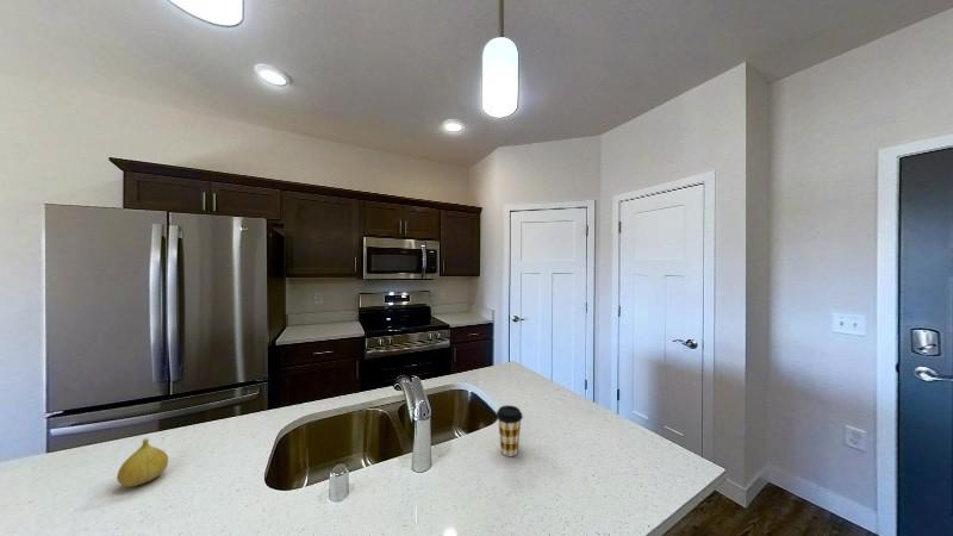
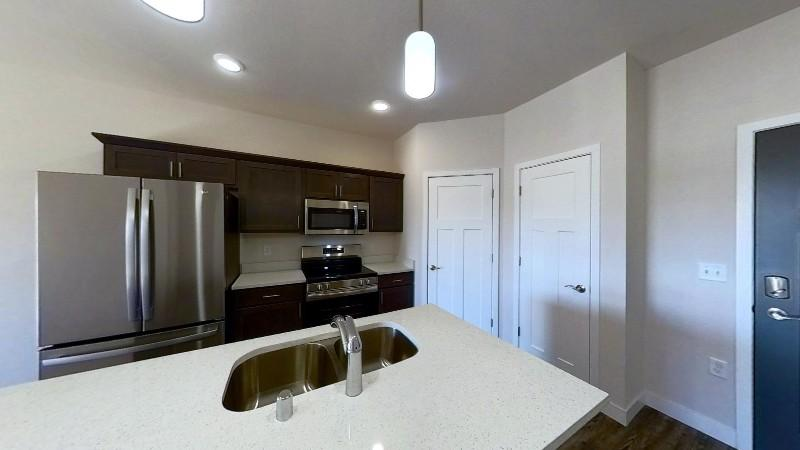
- fruit (144, 460)
- coffee cup (509, 430)
